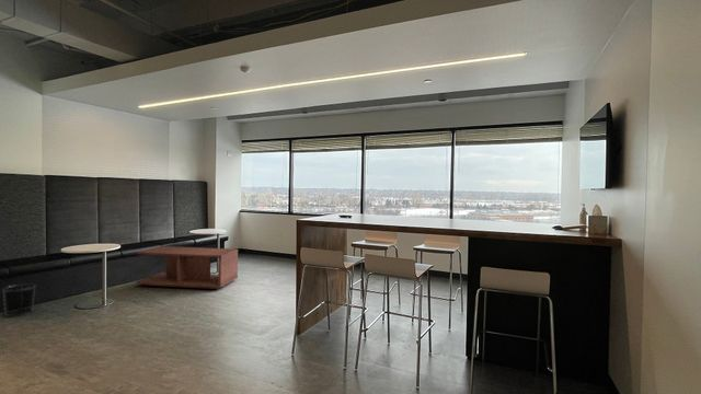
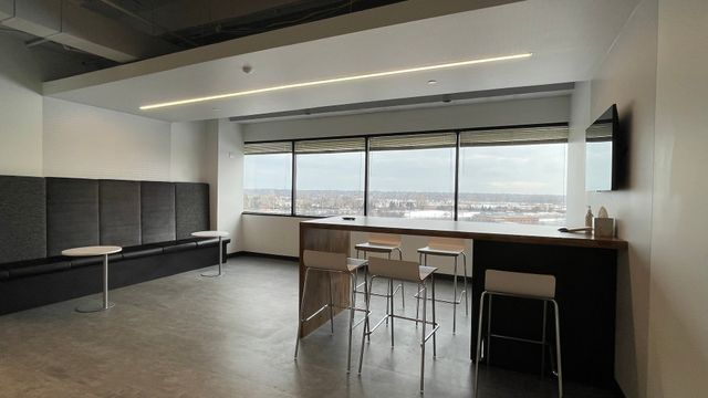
- waste bin (19, 300)
- coffee table (188, 267)
